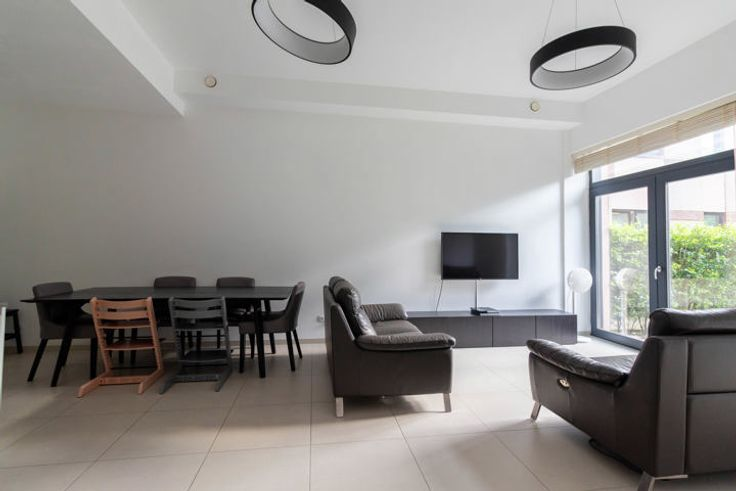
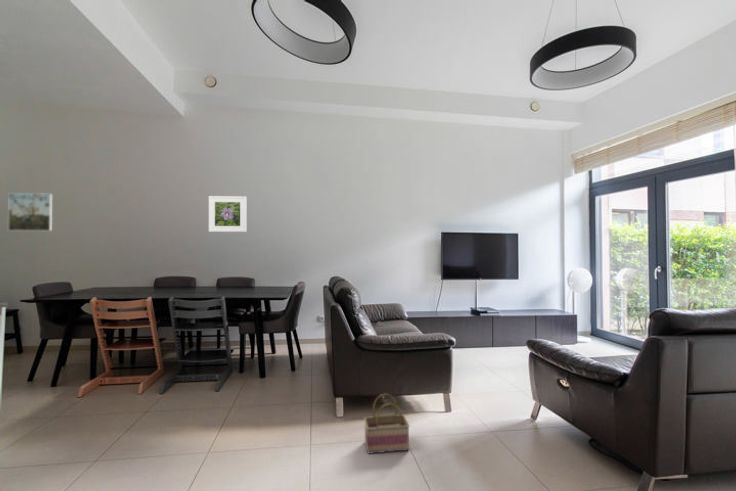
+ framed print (30, 212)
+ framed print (227, 214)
+ basket (386, 422)
